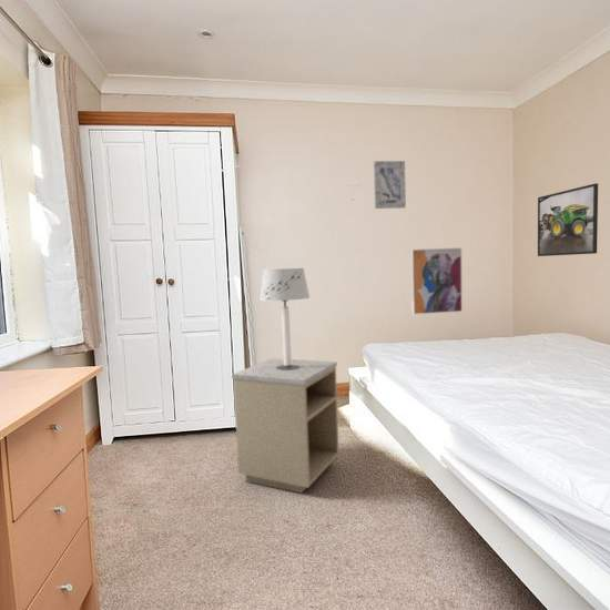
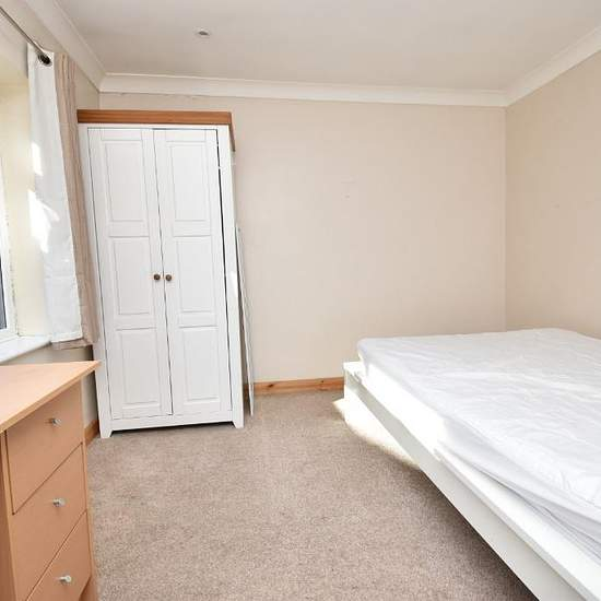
- wall art (389, 184)
- table lamp (285, 318)
- wall art (437, 281)
- nightstand (288, 420)
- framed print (565, 223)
